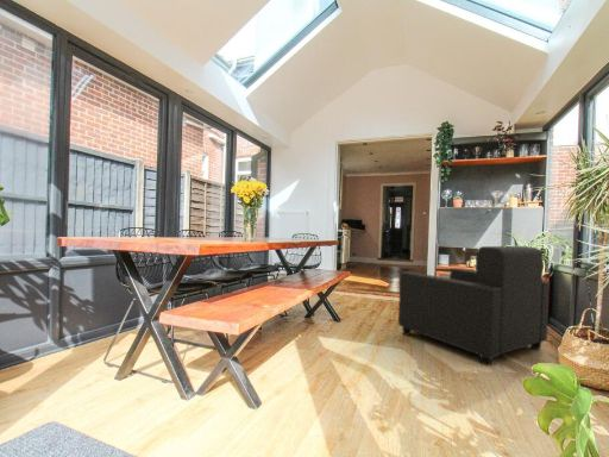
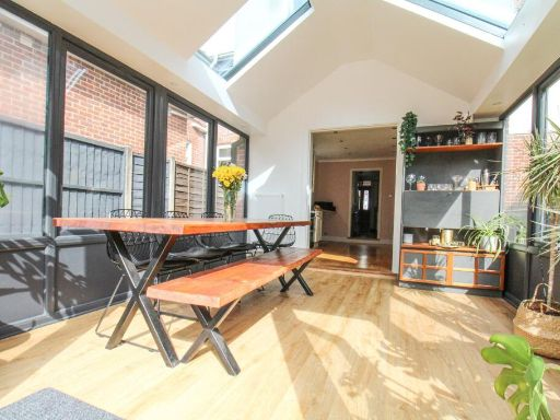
- armchair (469, 292)
